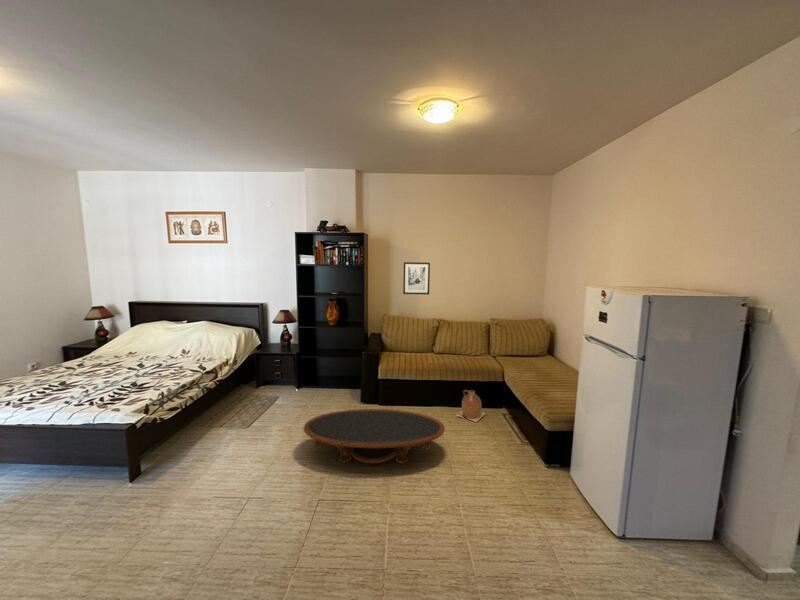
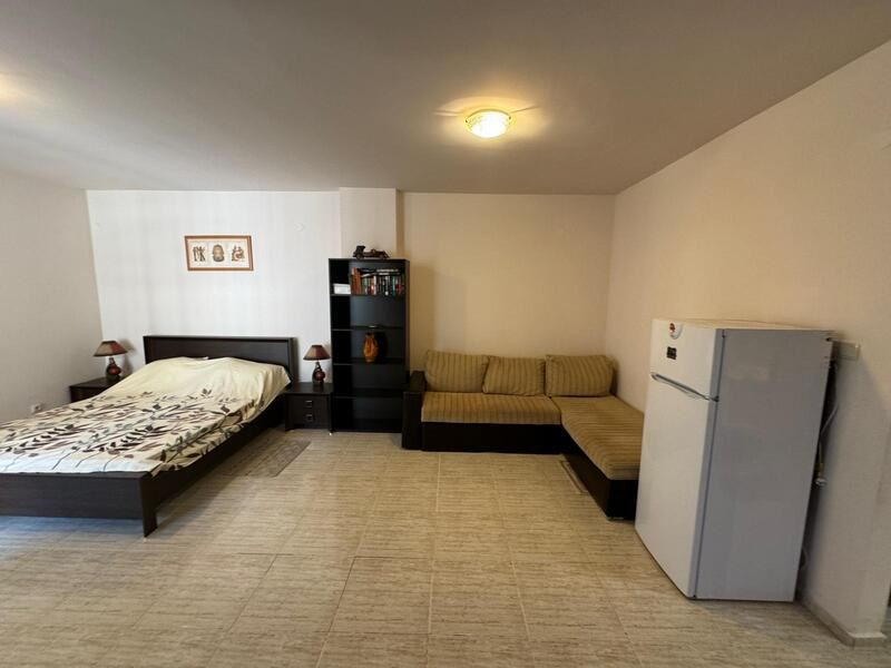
- ceramic jug (471, 404)
- coffee table (374, 438)
- wall art (416, 278)
